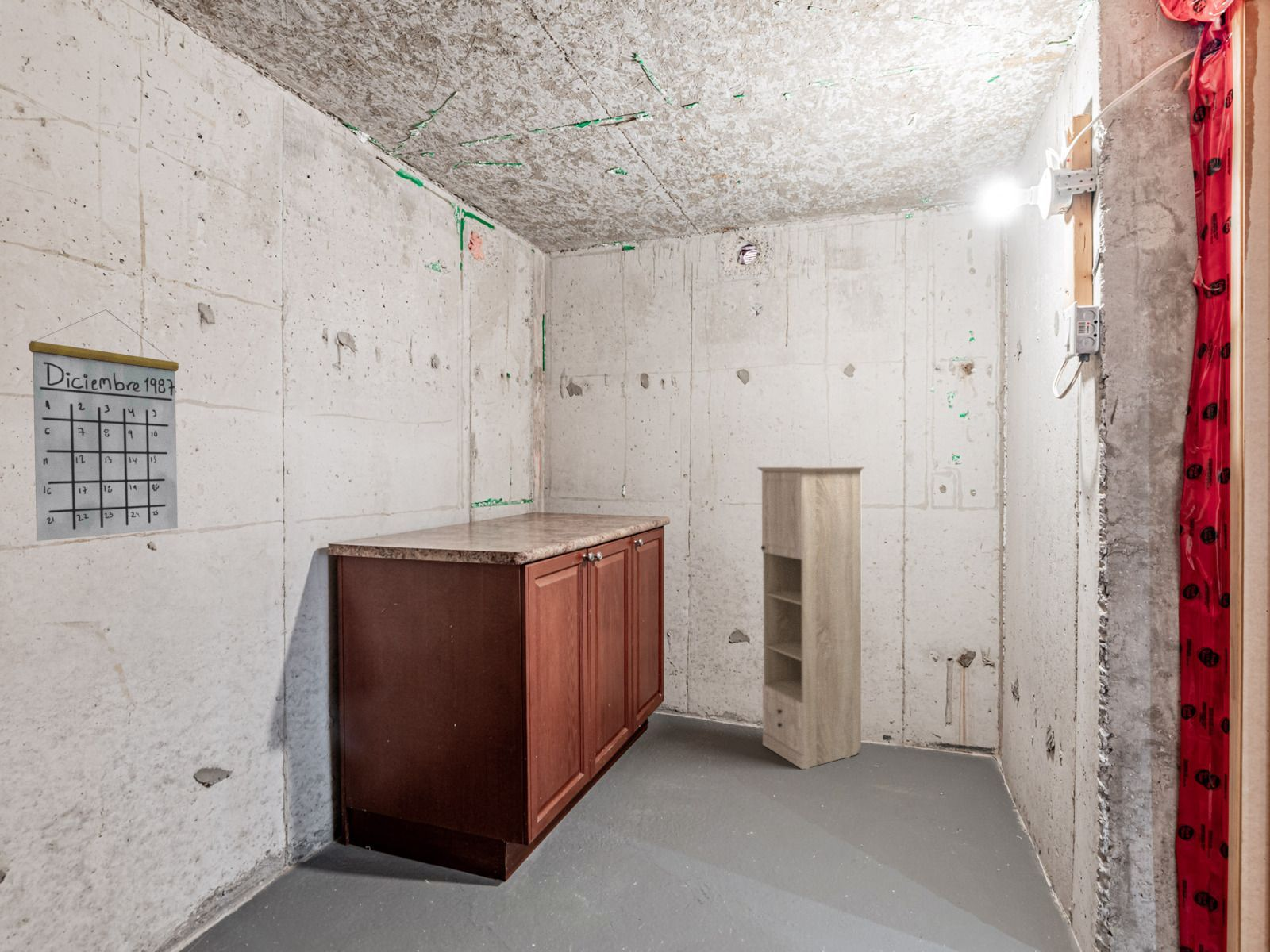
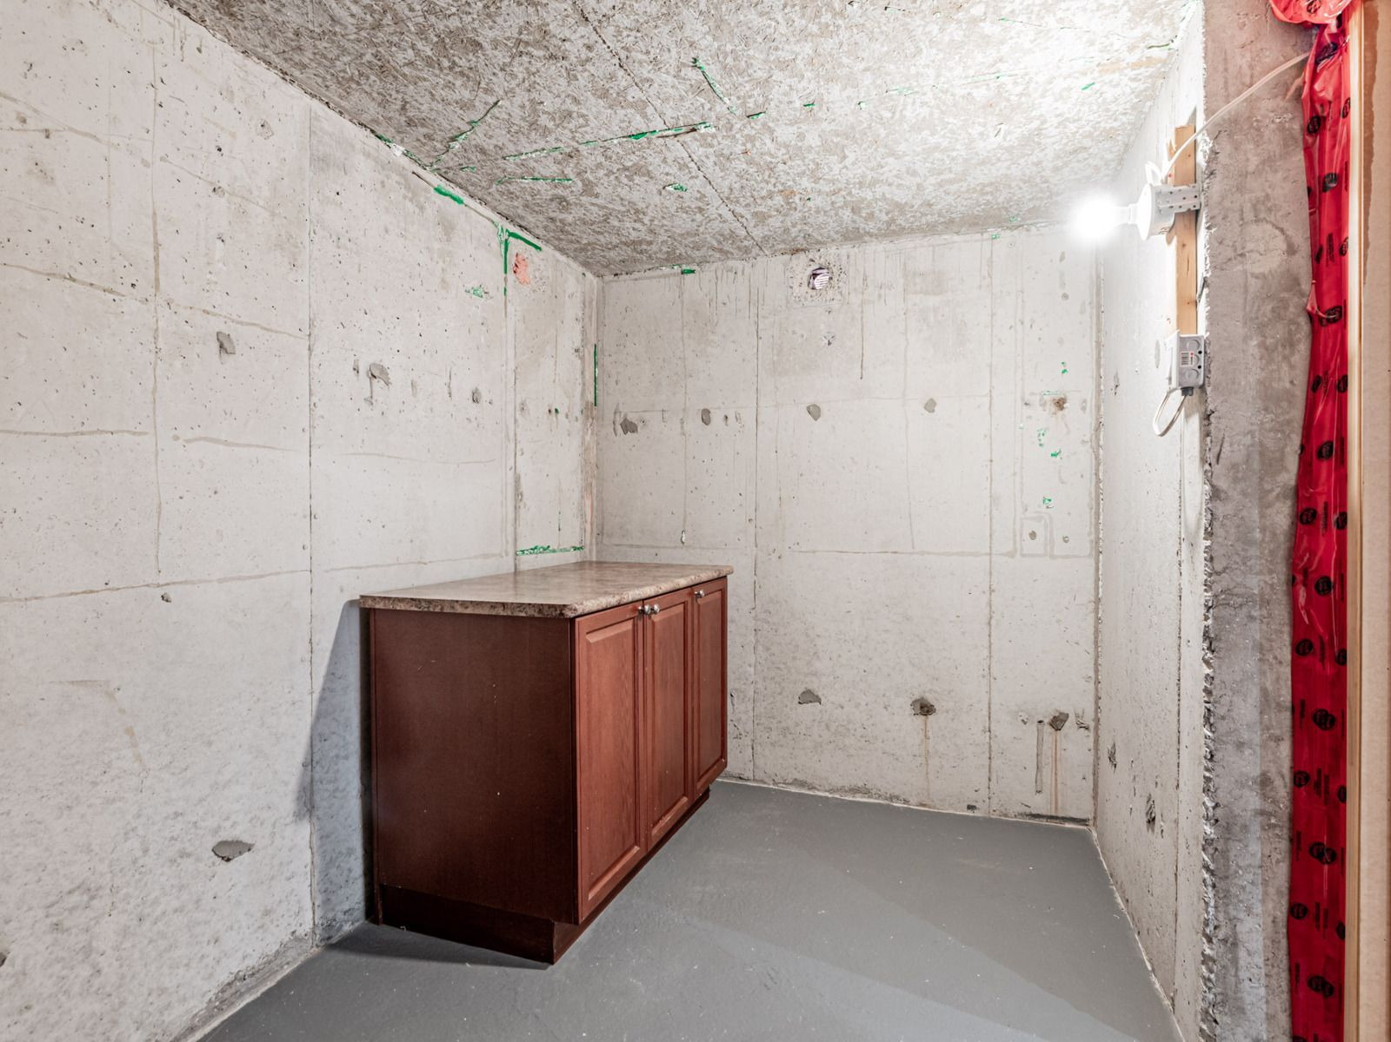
- calendar (111, 421)
- storage cabinet (810, 608)
